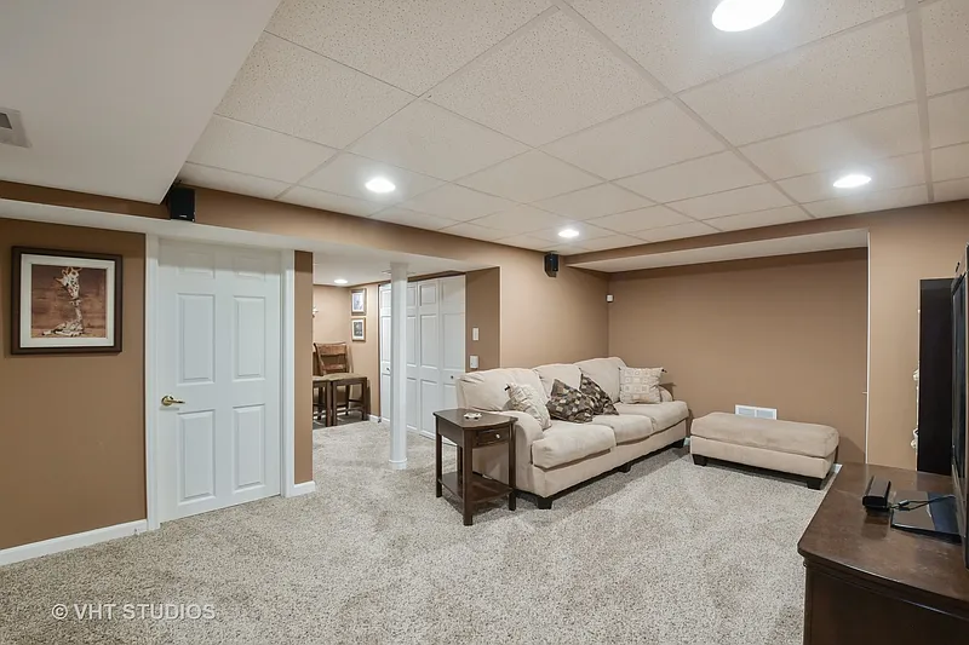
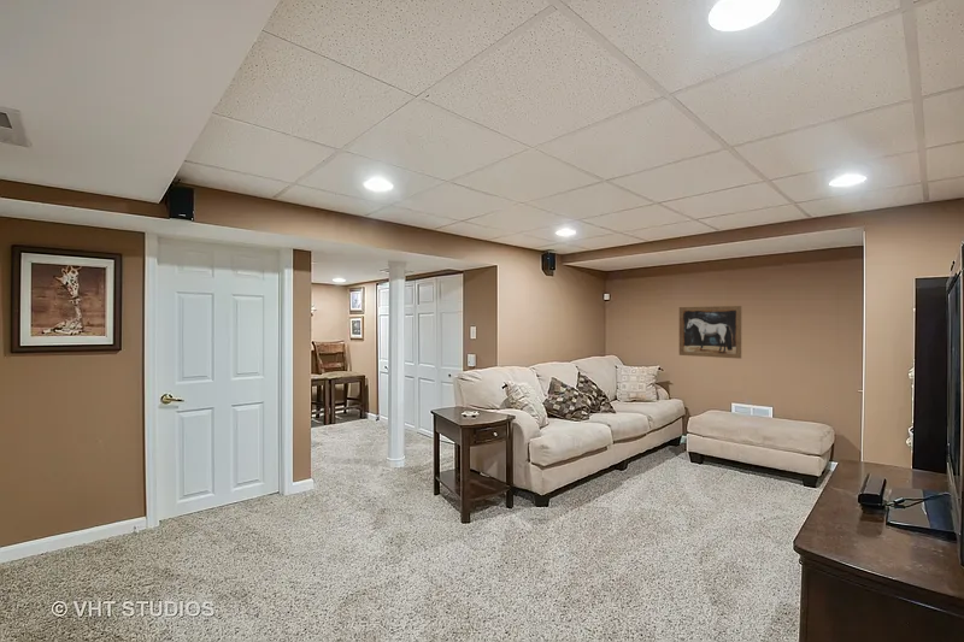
+ wall art (709, 331)
